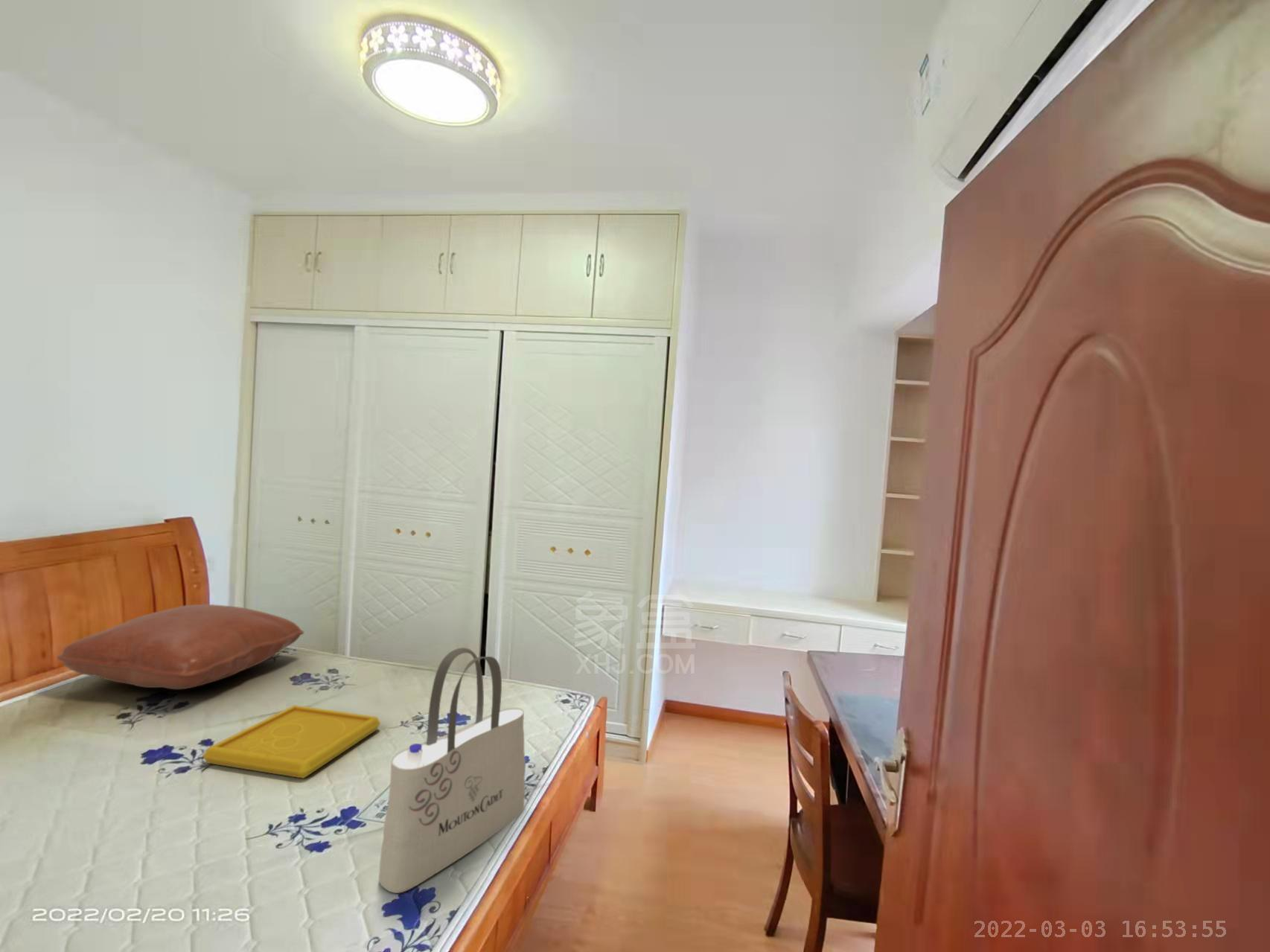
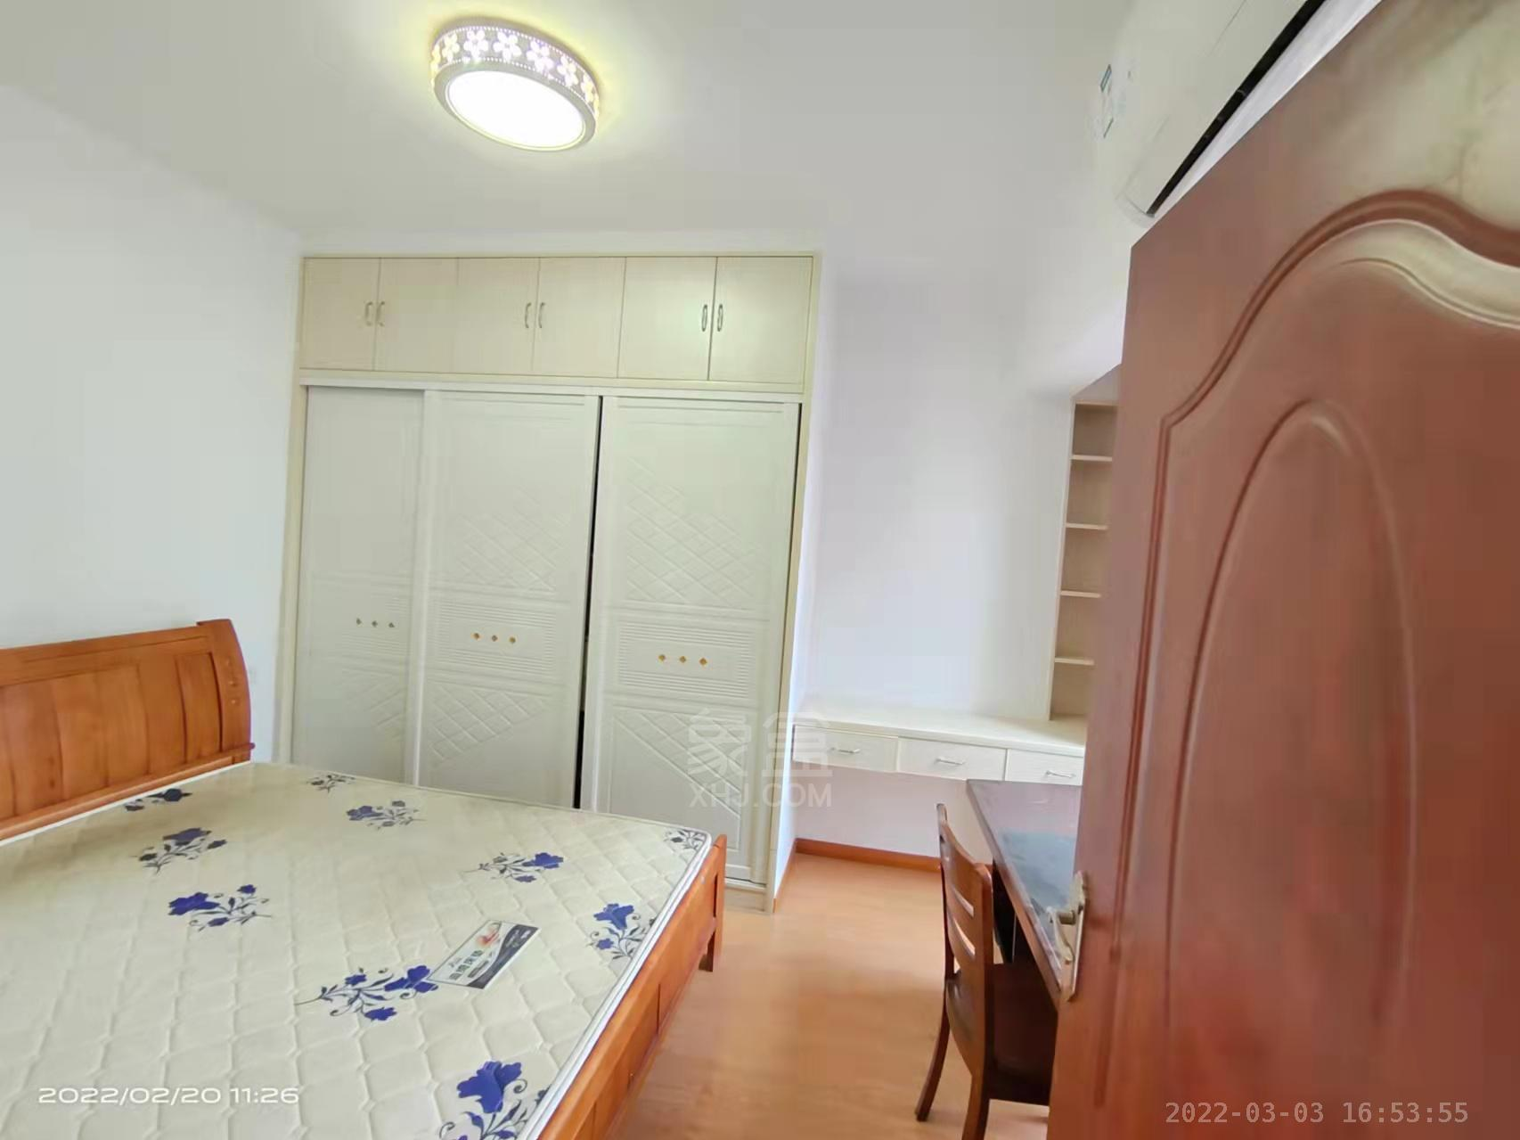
- serving tray (298, 738)
- tote bag (465, 747)
- pillow (193, 644)
